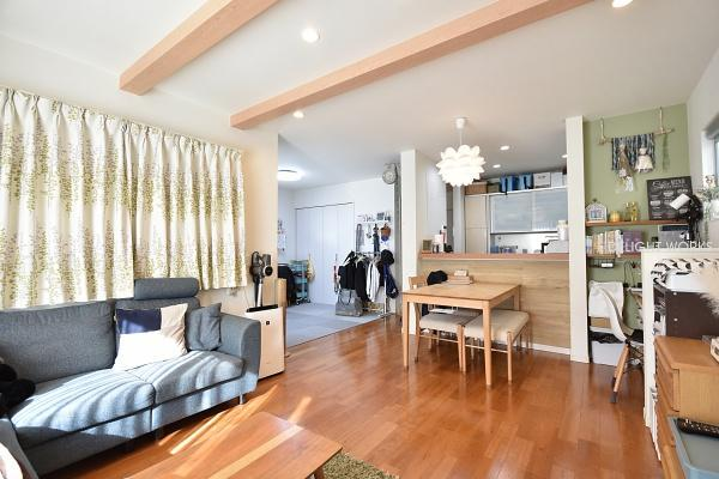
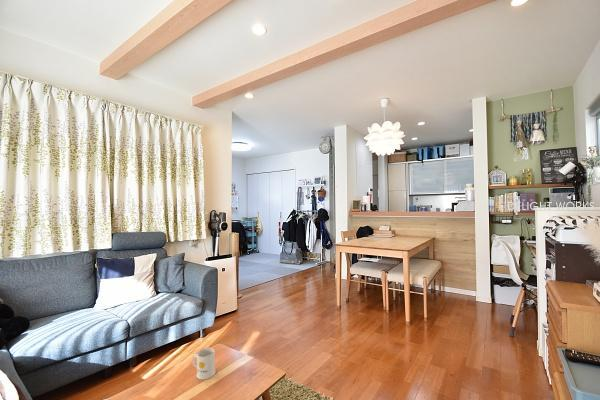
+ mug (203, 362)
